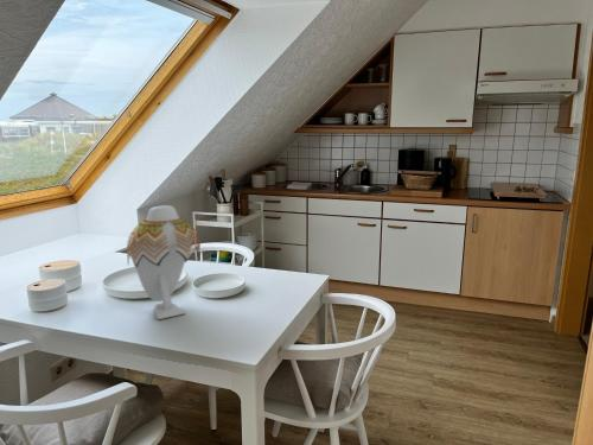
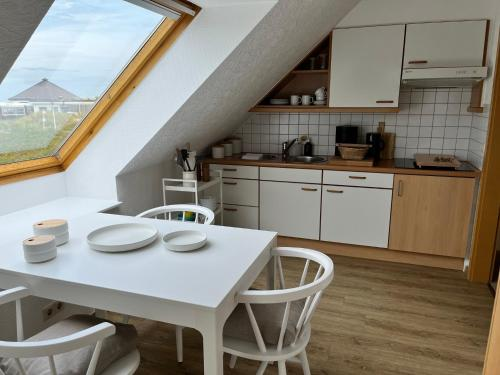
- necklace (164, 259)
